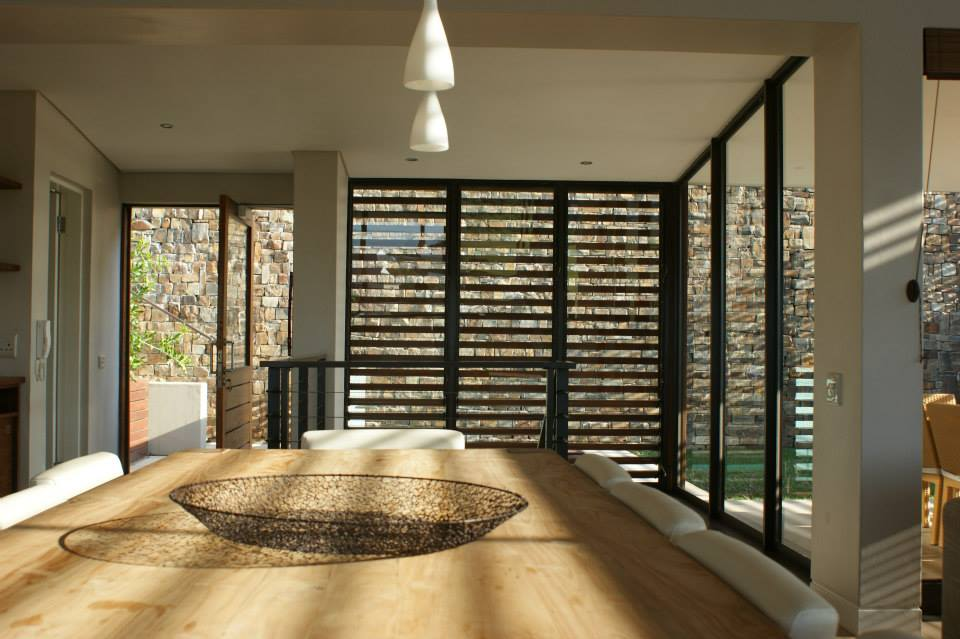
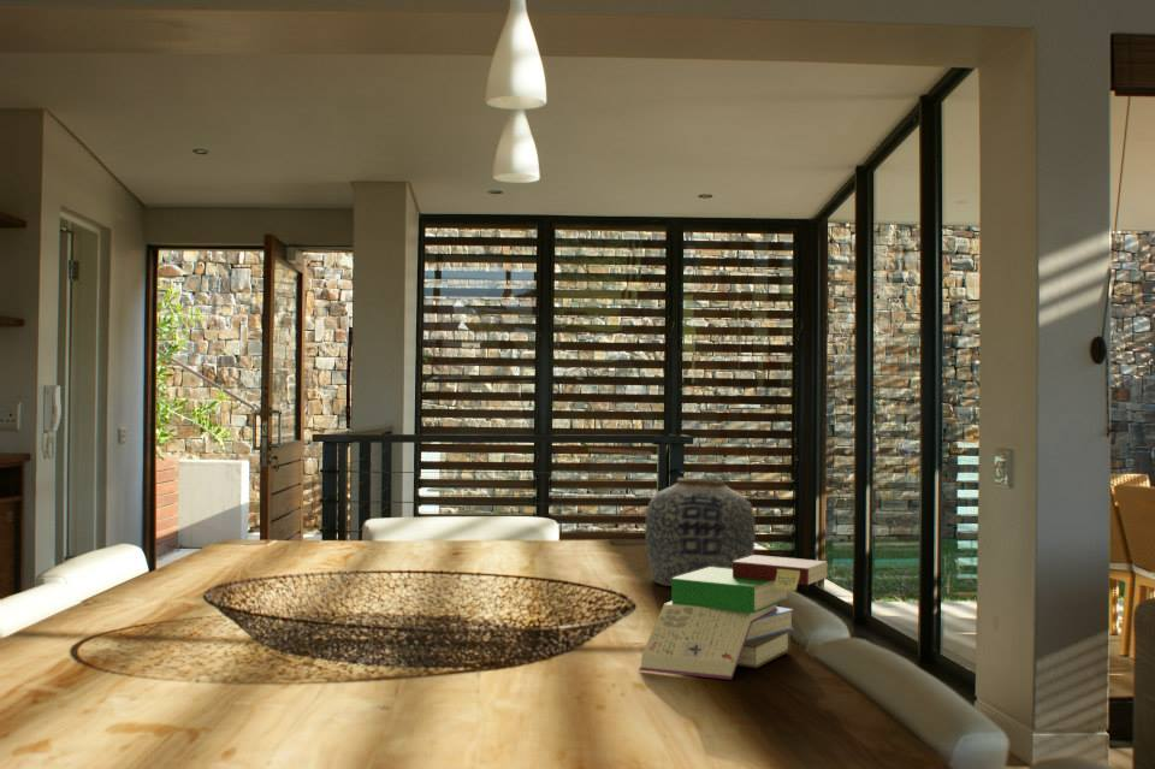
+ vase (699, 530)
+ book (734, 611)
